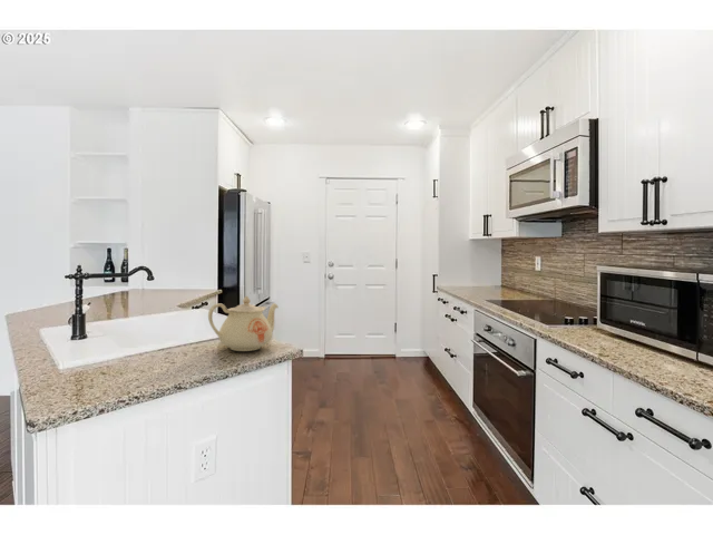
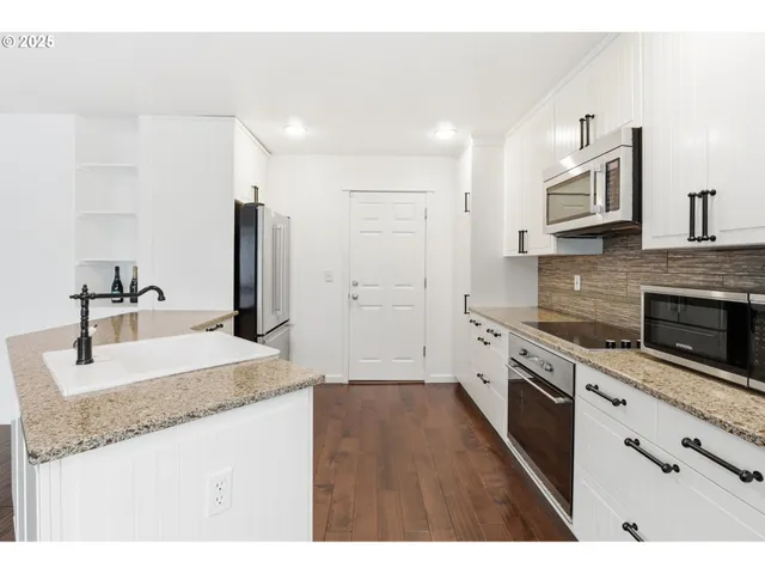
- teapot (245, 322)
